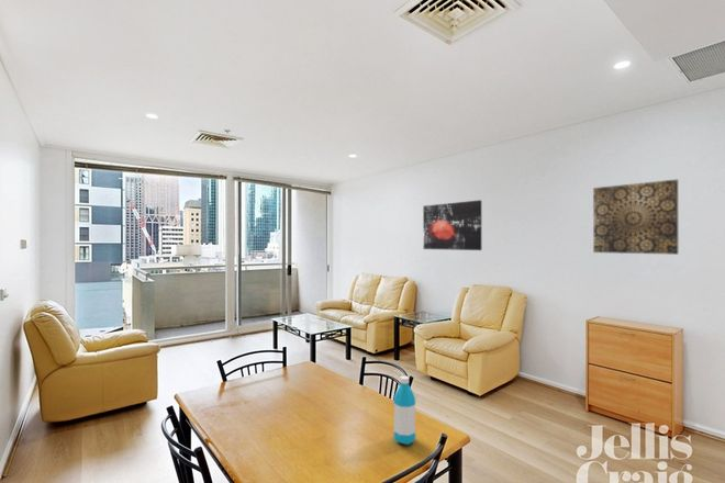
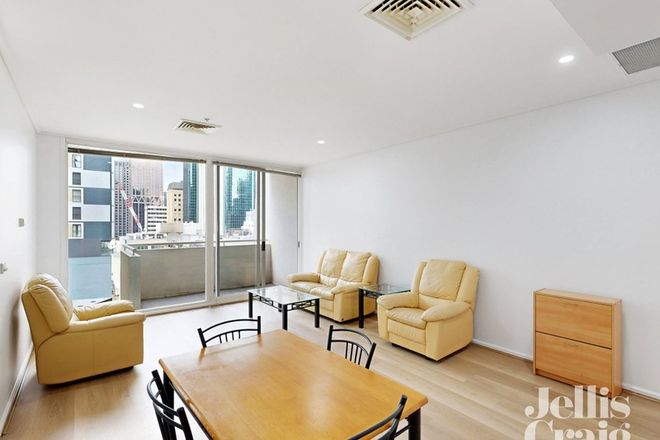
- wall art (633, 218)
- water bottle (404, 408)
- wall art (450, 226)
